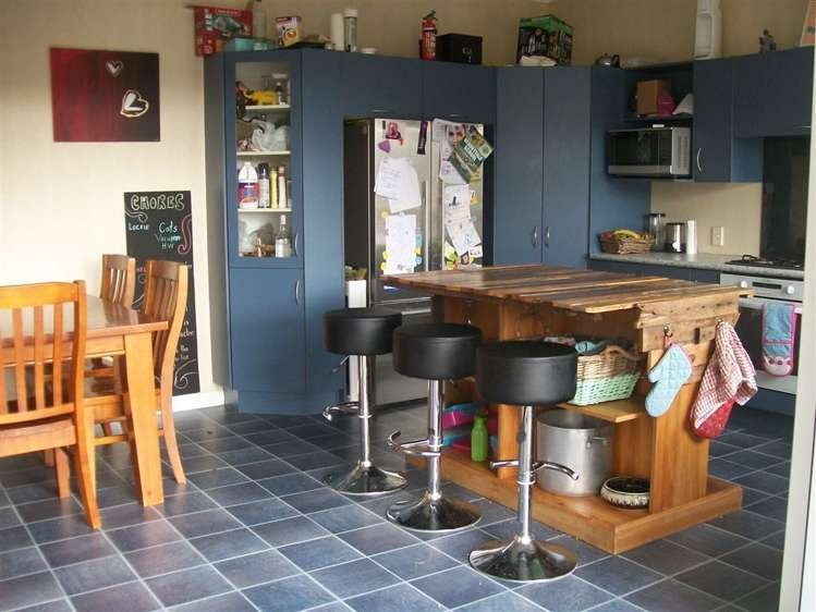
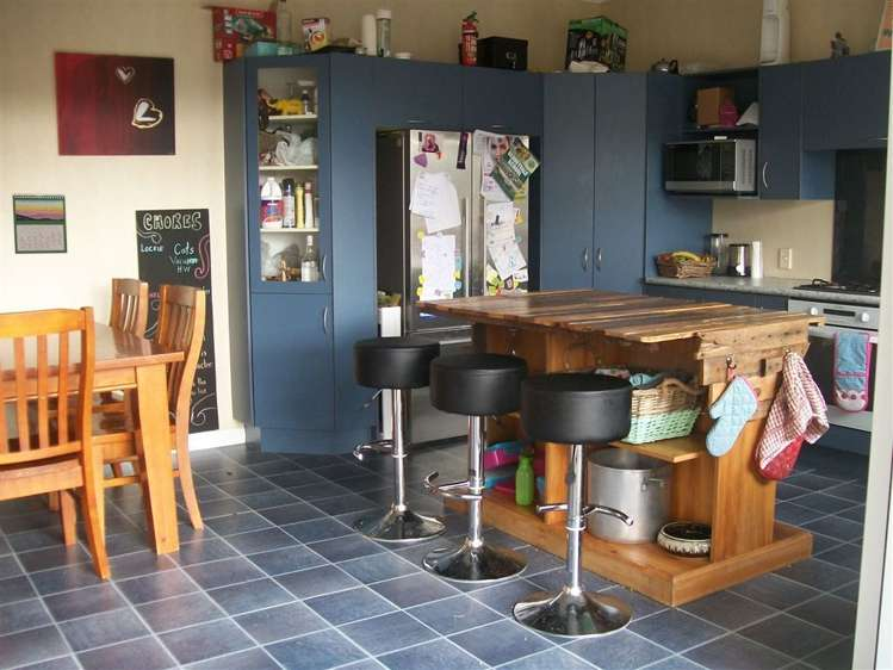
+ calendar (39, 223)
